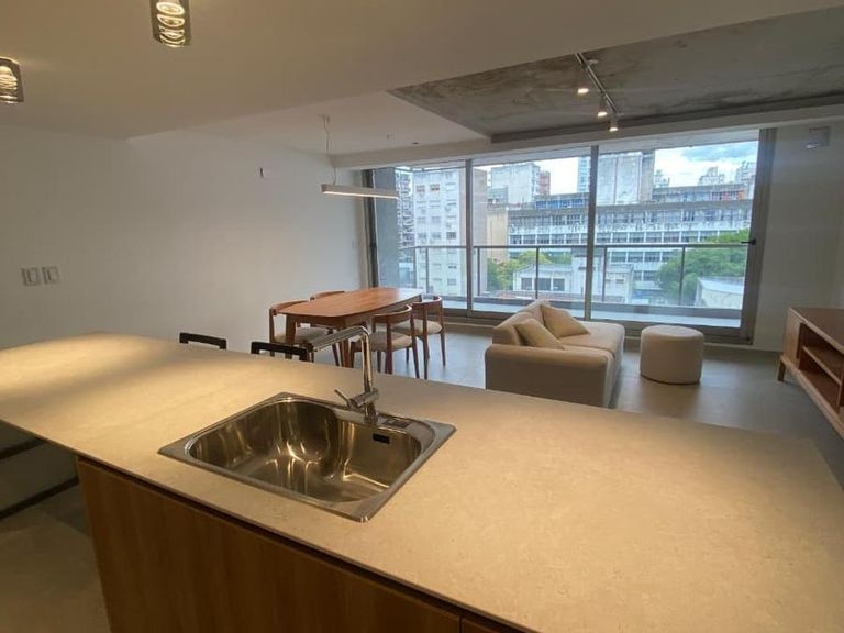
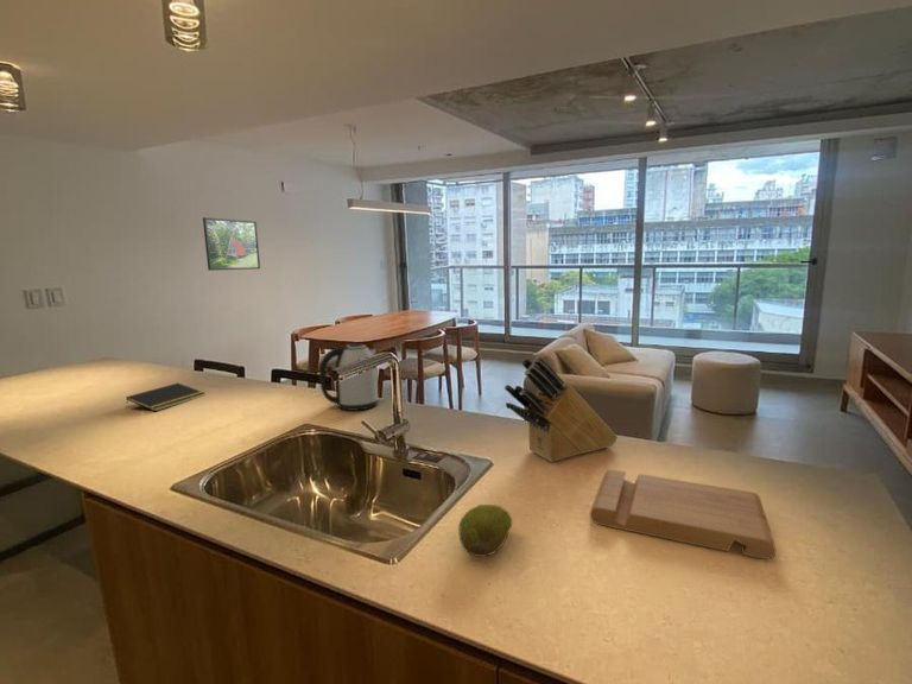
+ knife block (562, 403)
+ kettle (348, 378)
+ notepad (166, 395)
+ cutting board (676, 507)
+ fruit (486, 525)
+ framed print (233, 245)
